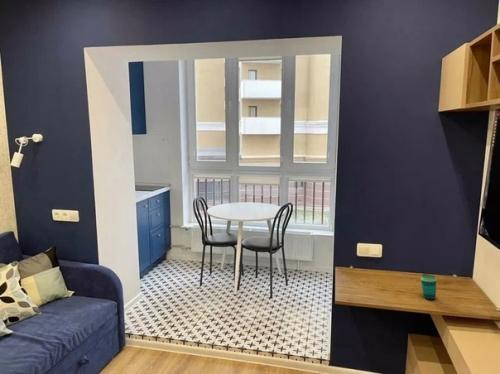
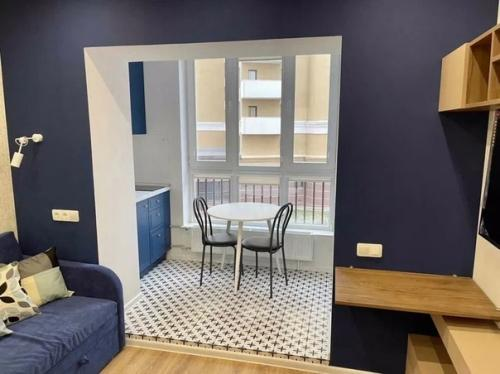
- cup (428, 286)
